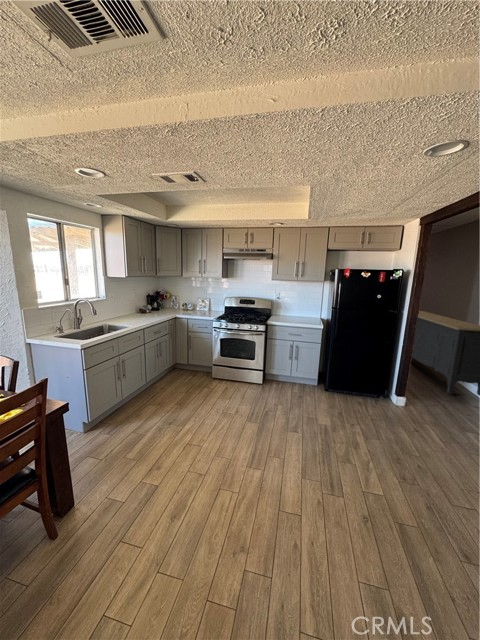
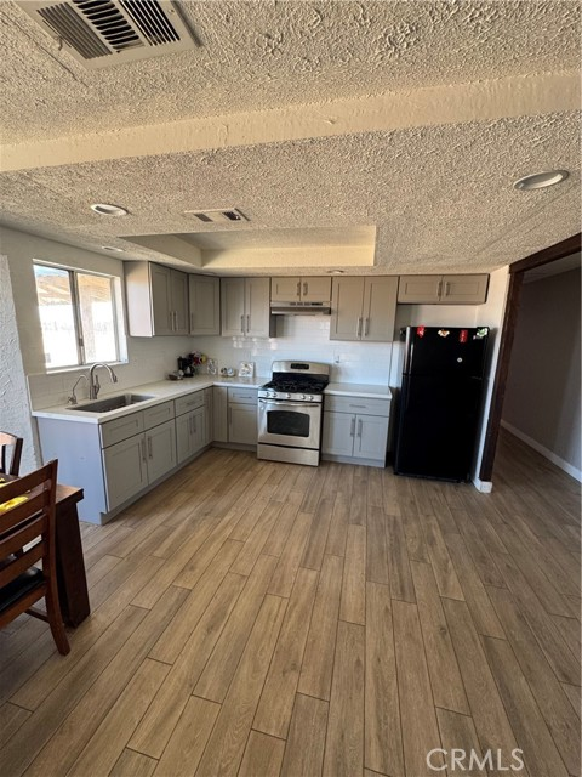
- sideboard (433, 344)
